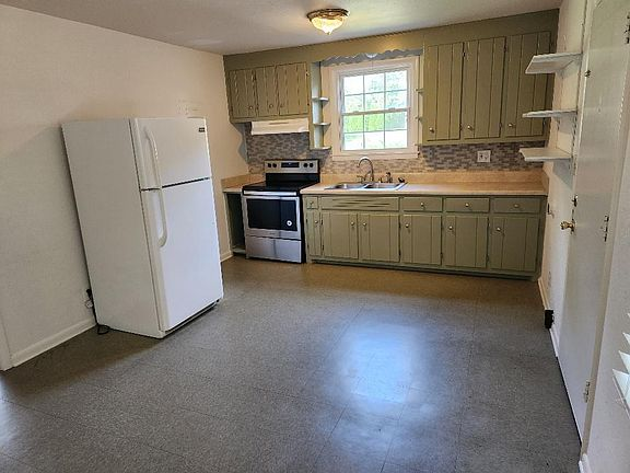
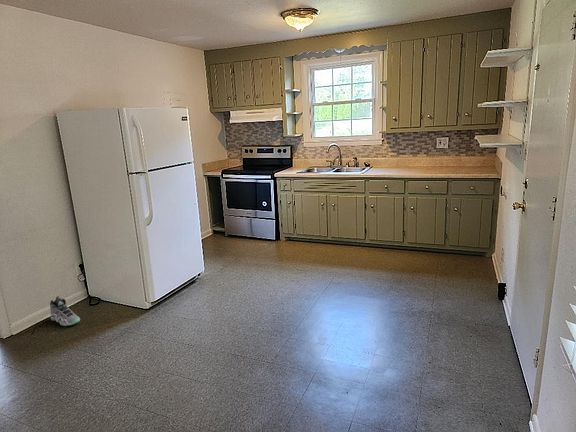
+ sneaker (62, 309)
